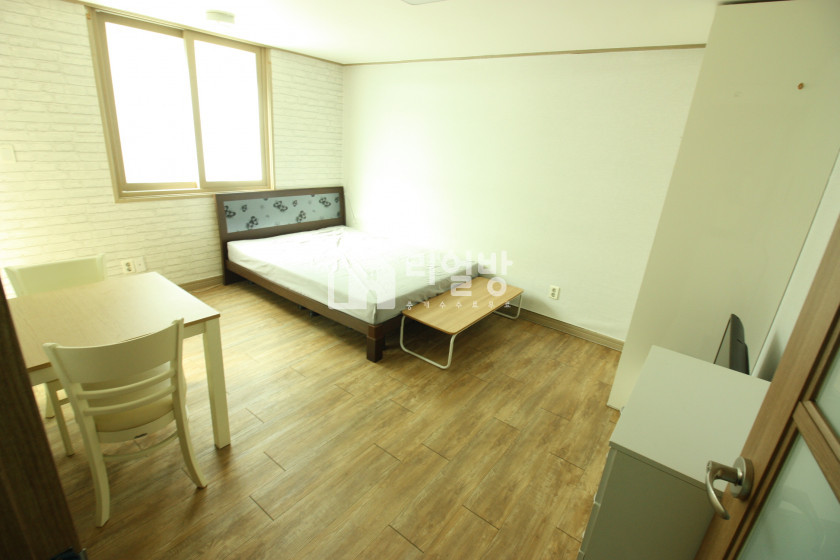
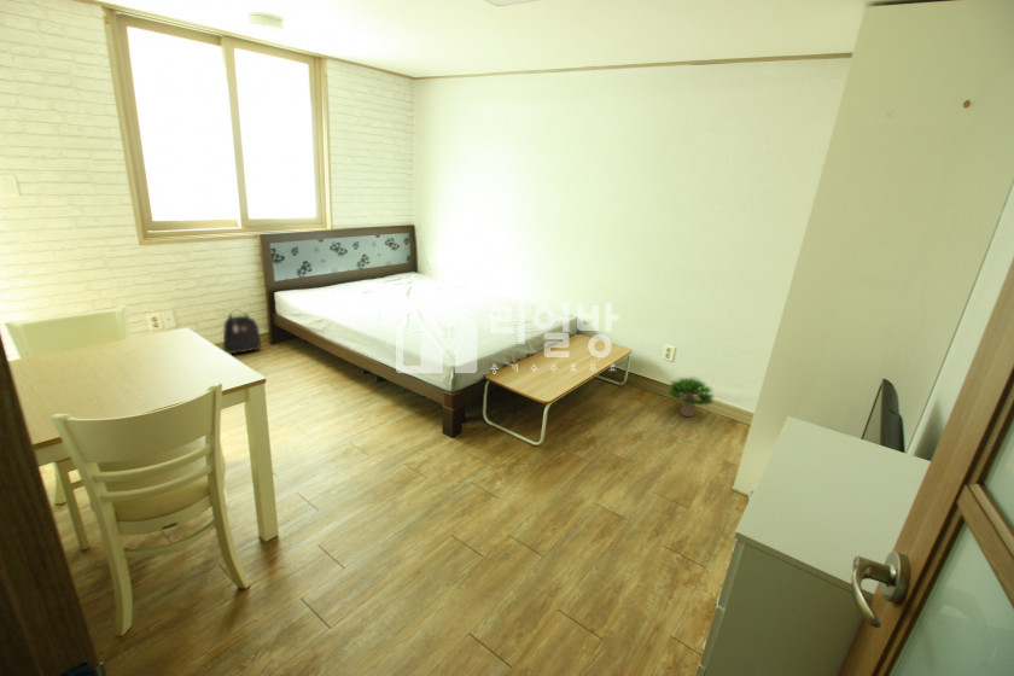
+ backpack (240, 331)
+ potted plant (689, 395)
